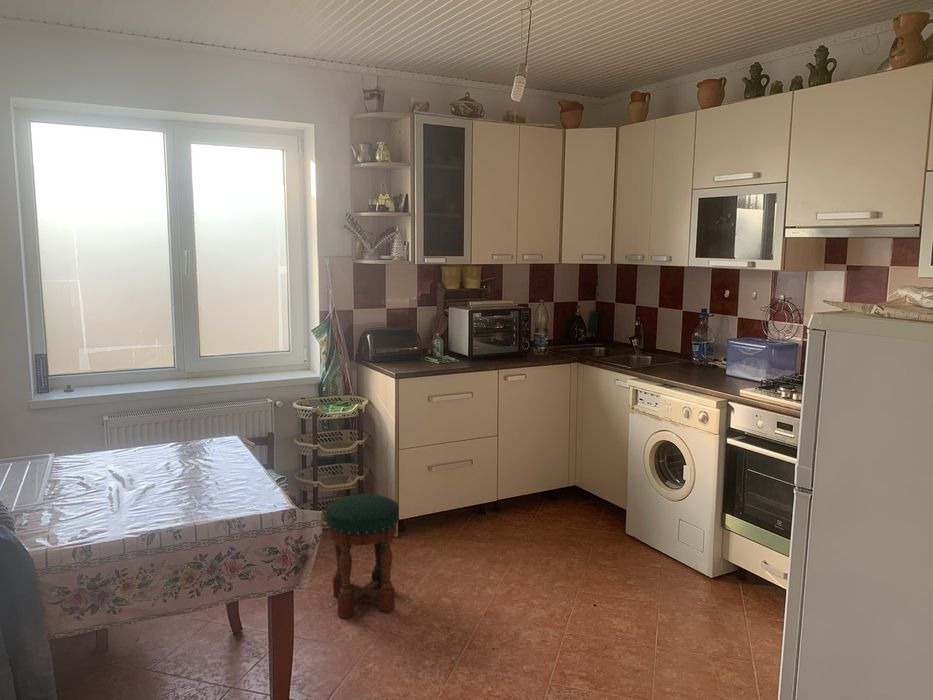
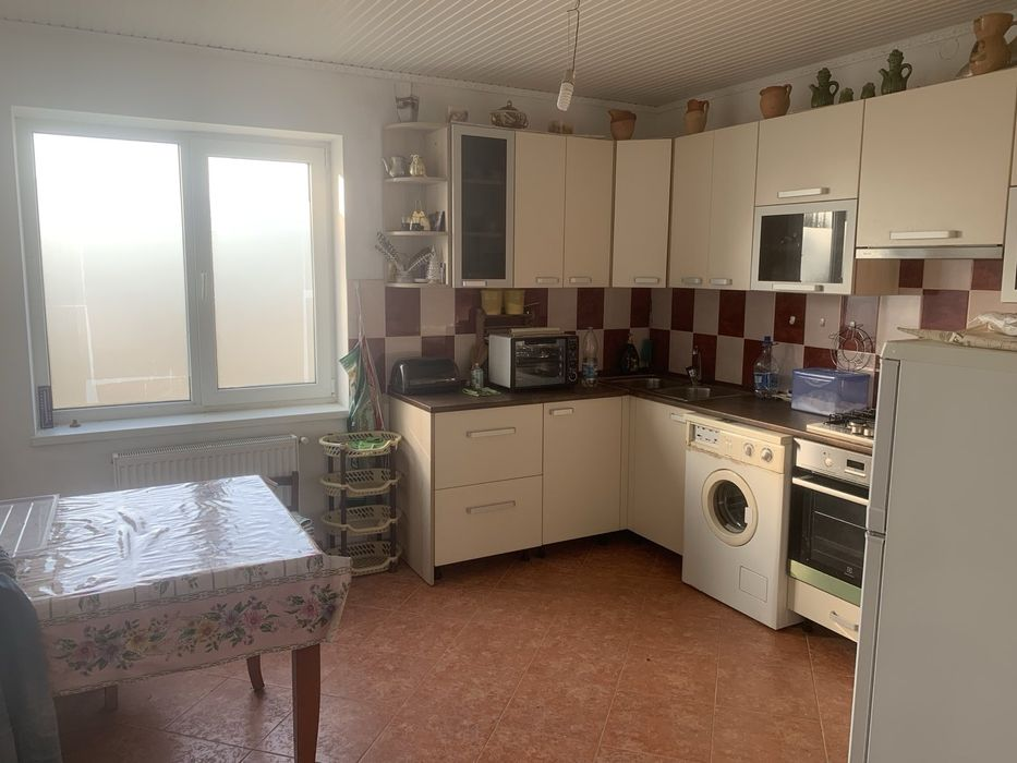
- stool (361, 545)
